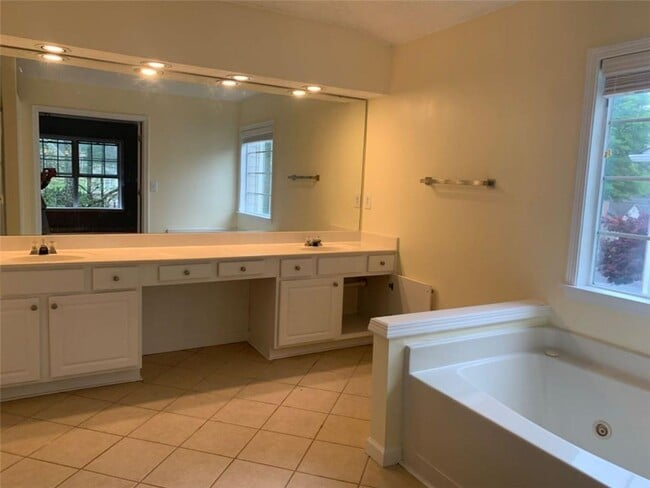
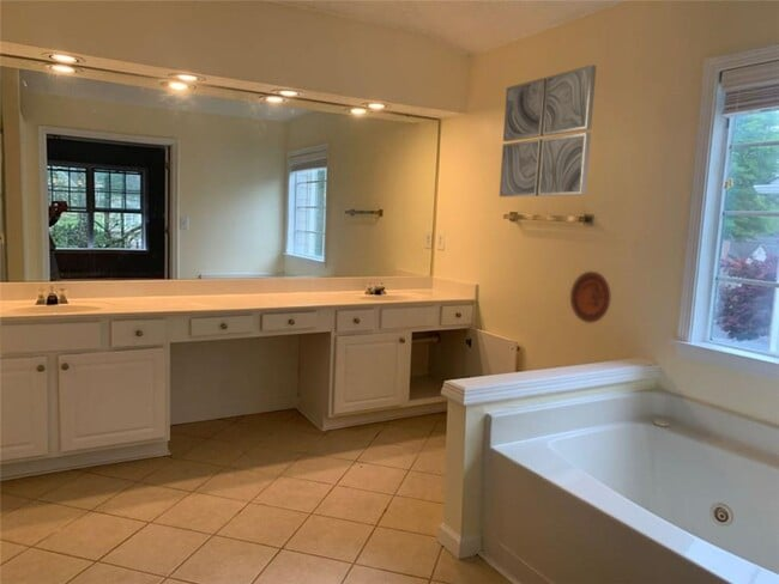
+ decorative plate (590, 297)
+ wall art (543, 135)
